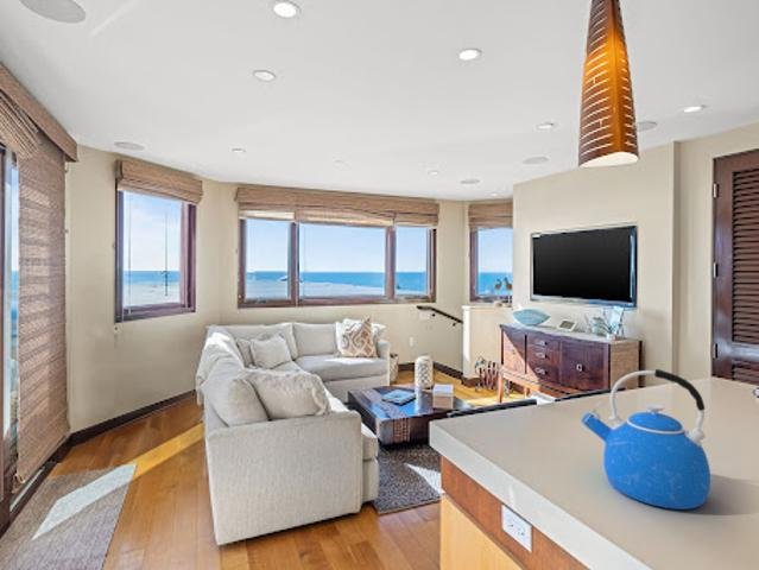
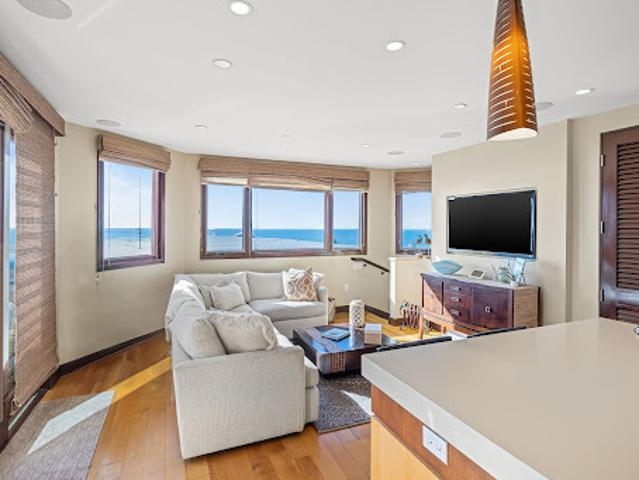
- kettle (640, 426)
